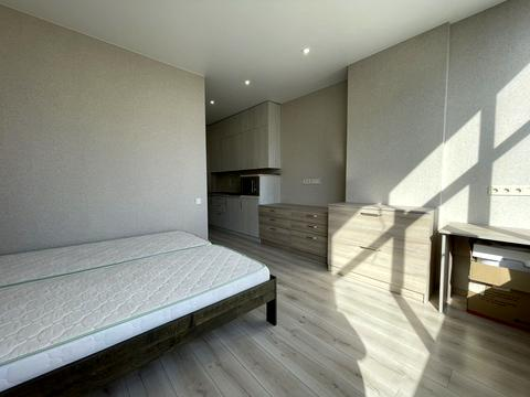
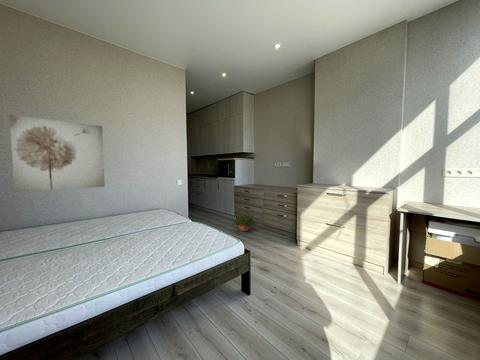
+ wall art (63, 155)
+ potted plant (243, 222)
